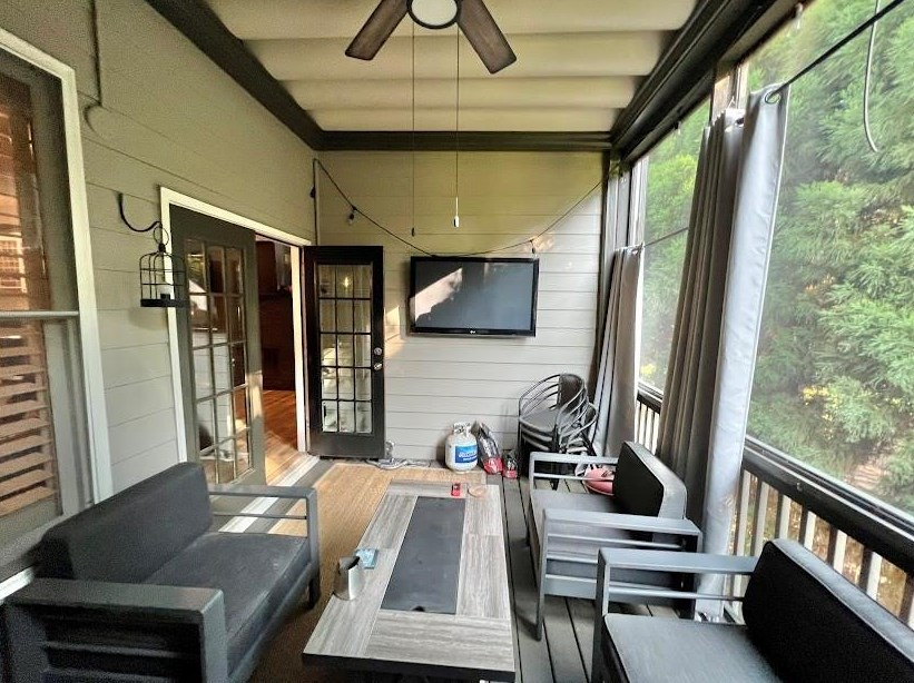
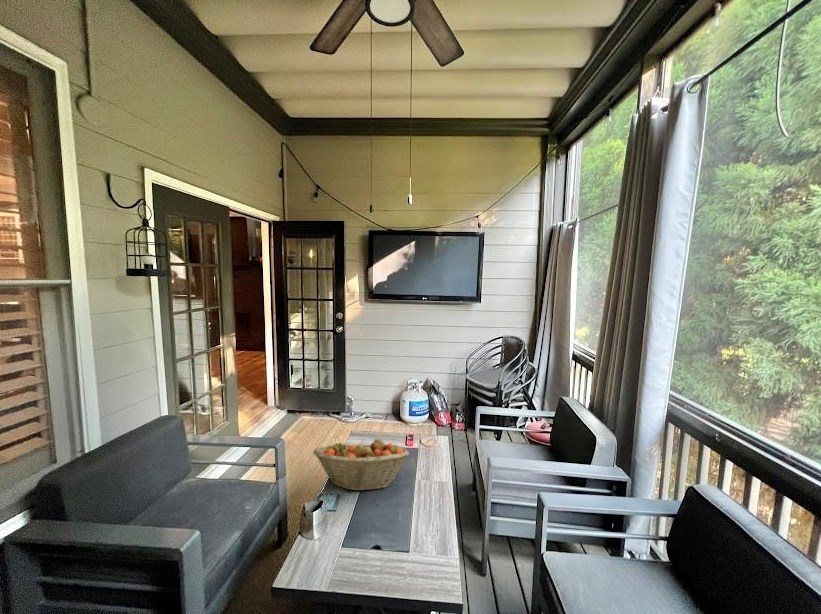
+ fruit basket (361, 458)
